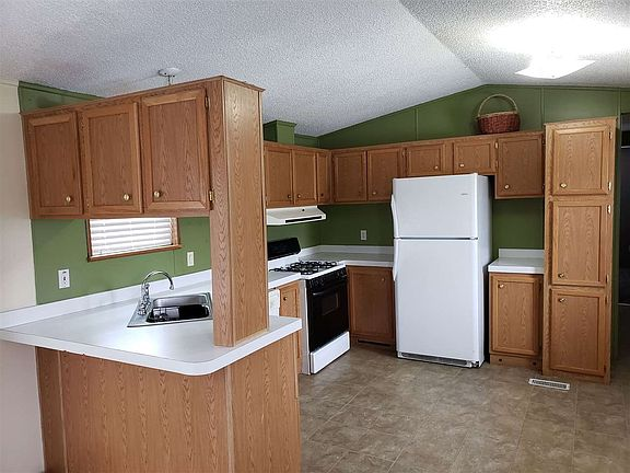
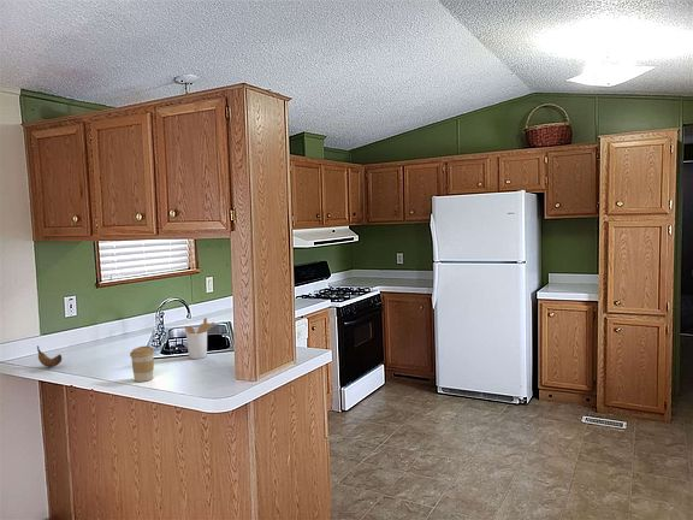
+ utensil holder (200, 338)
+ banana (48, 358)
+ coffee cup (142, 362)
